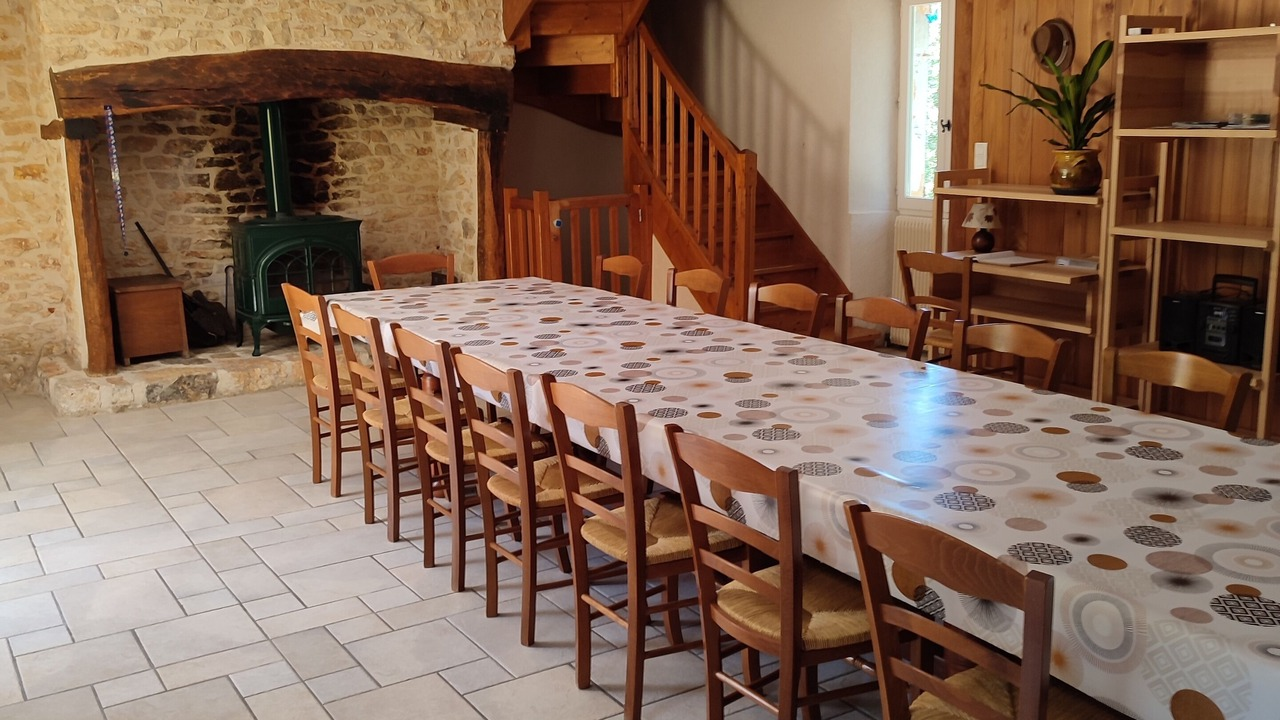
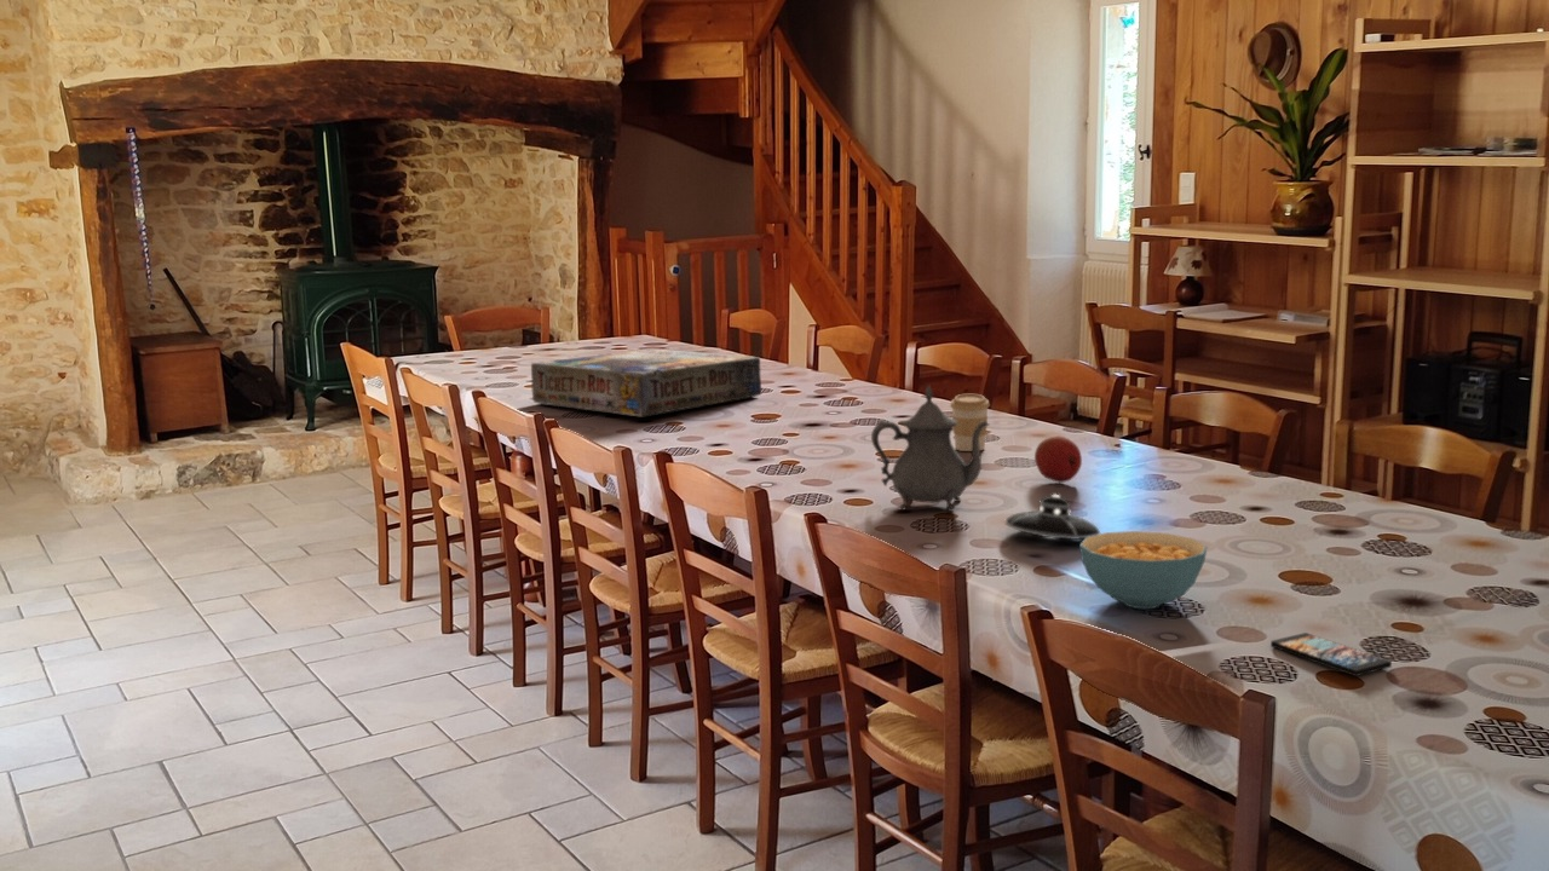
+ fruit (1056, 458)
+ board game (646, 379)
+ cereal bowl (1142, 573)
+ smartphone (1329, 653)
+ teapot (929, 445)
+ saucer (1052, 514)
+ coffee cup (969, 422)
